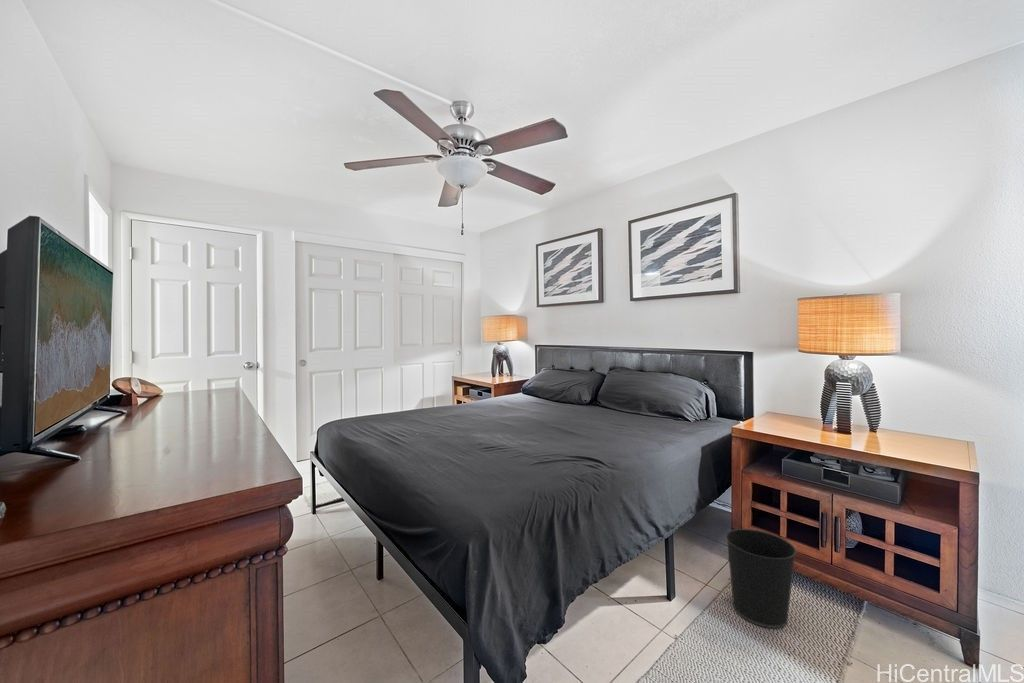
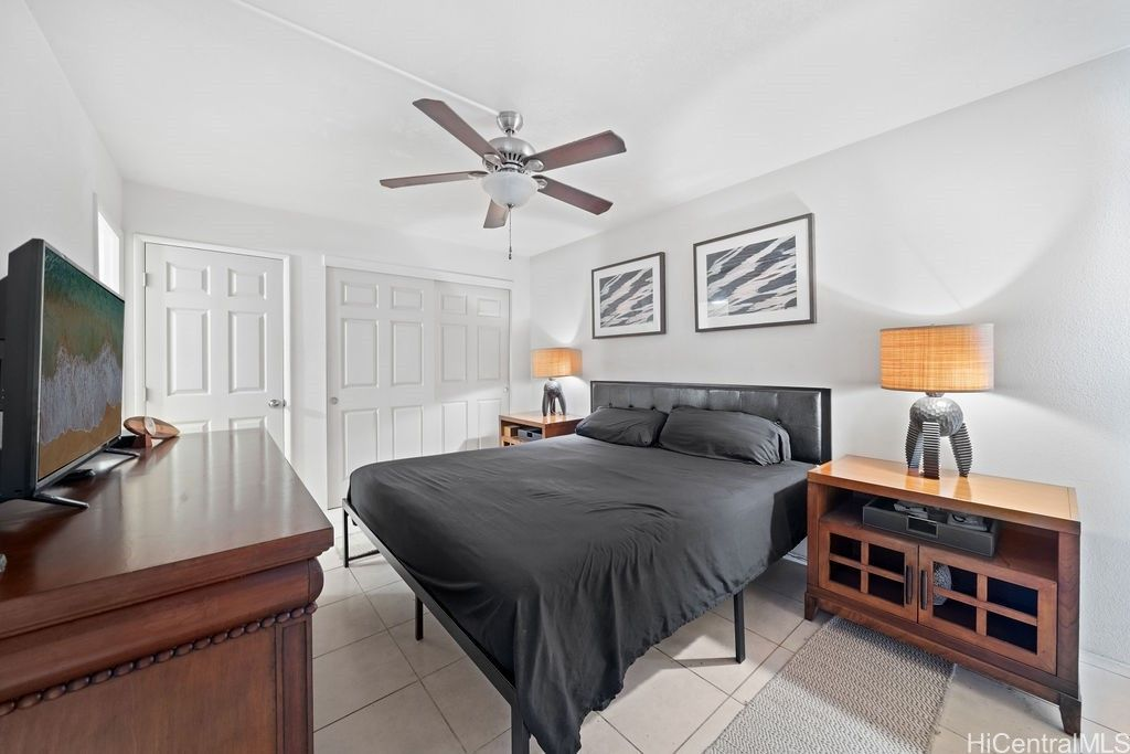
- wastebasket (759, 577)
